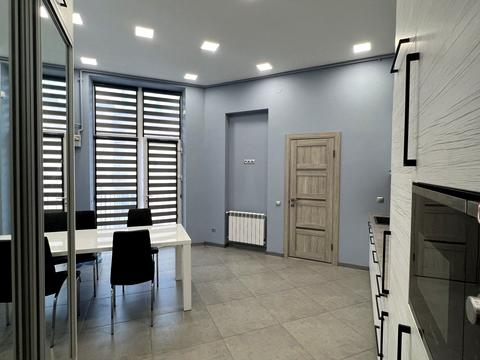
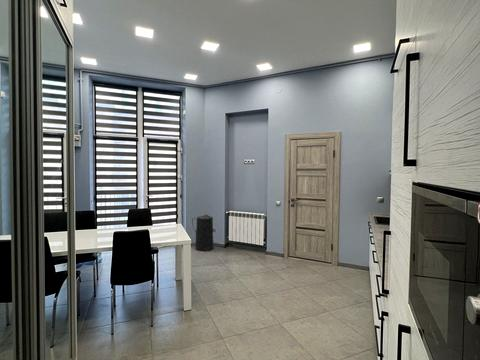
+ trash can (203, 231)
